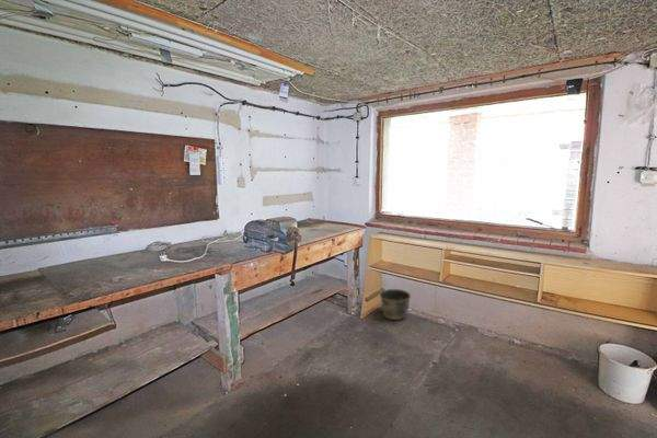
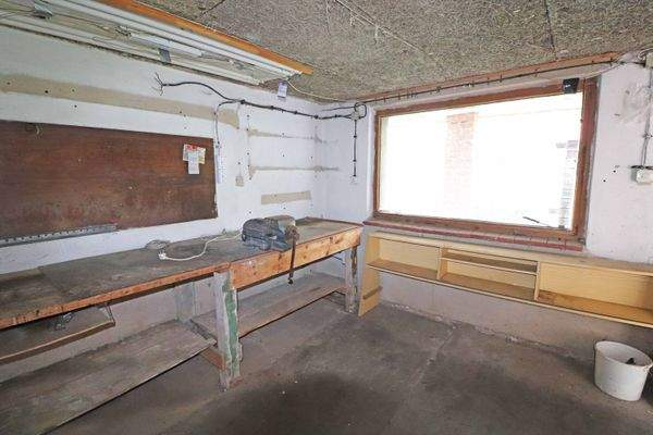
- bucket (394, 304)
